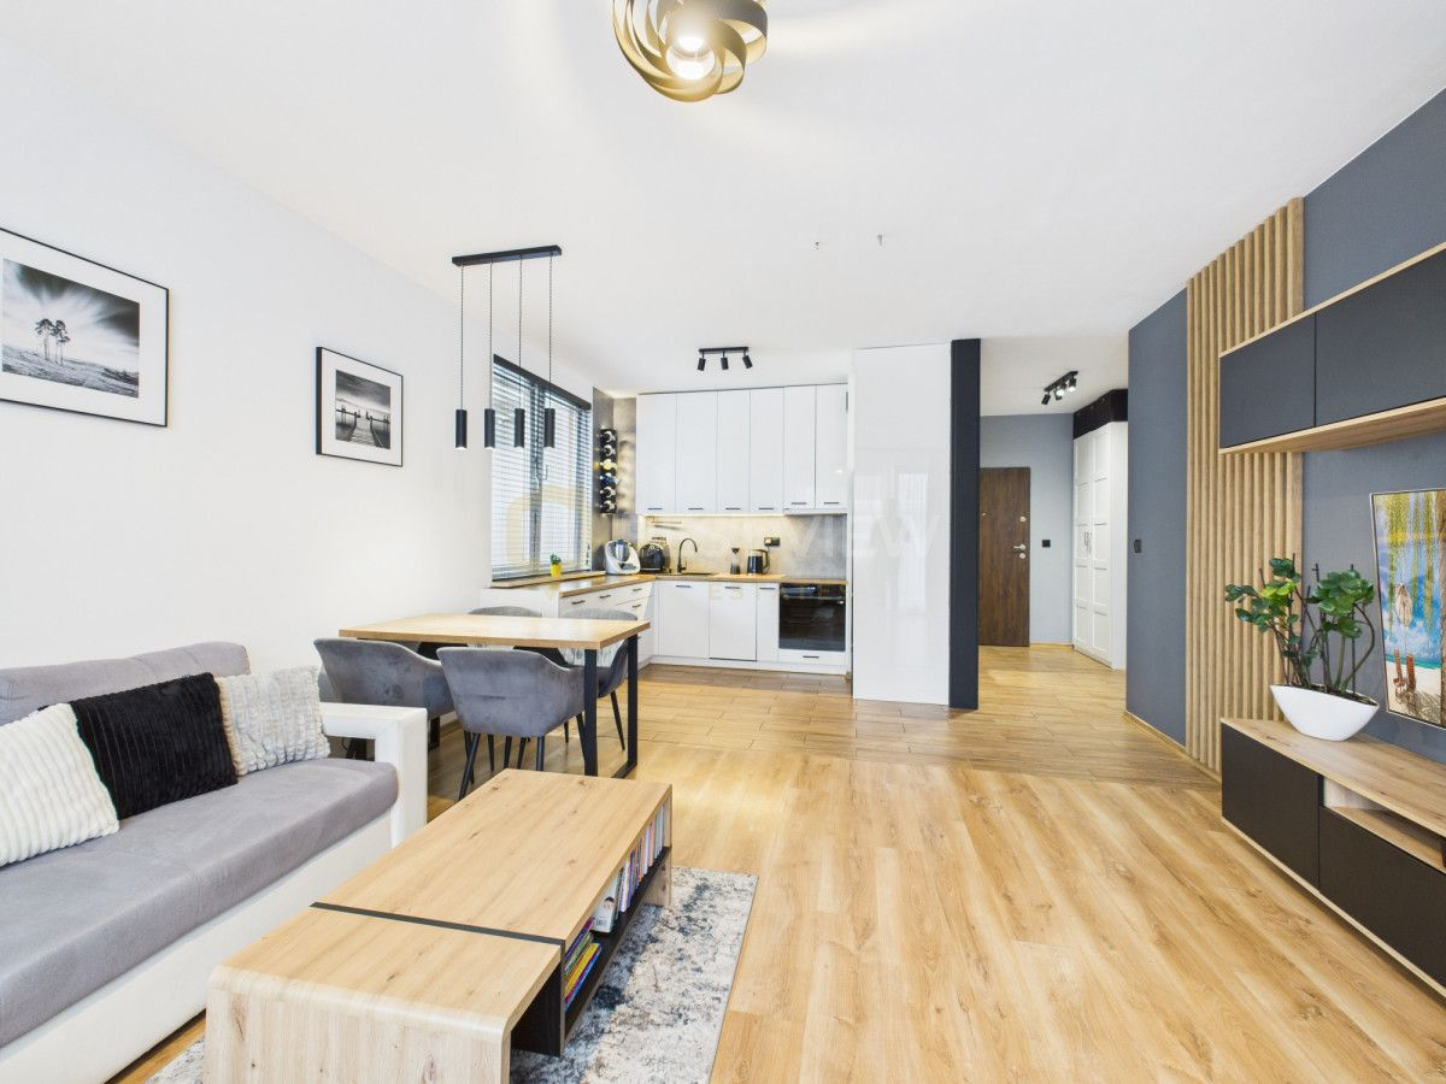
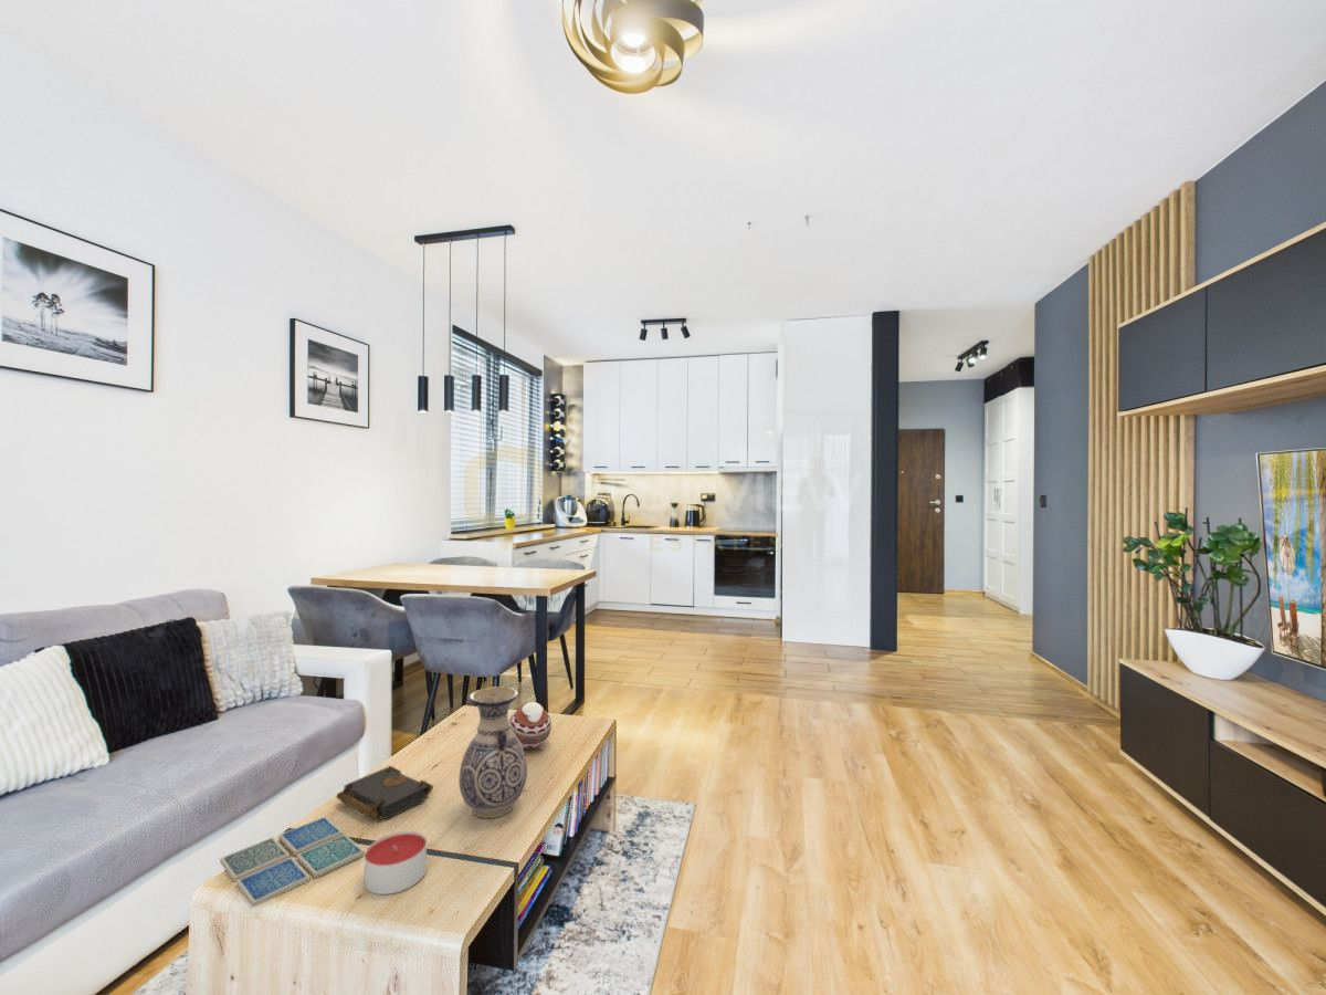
+ decorative ball (529, 723)
+ drink coaster (292, 857)
+ candle (396, 860)
+ vase (493, 751)
+ book (385, 790)
